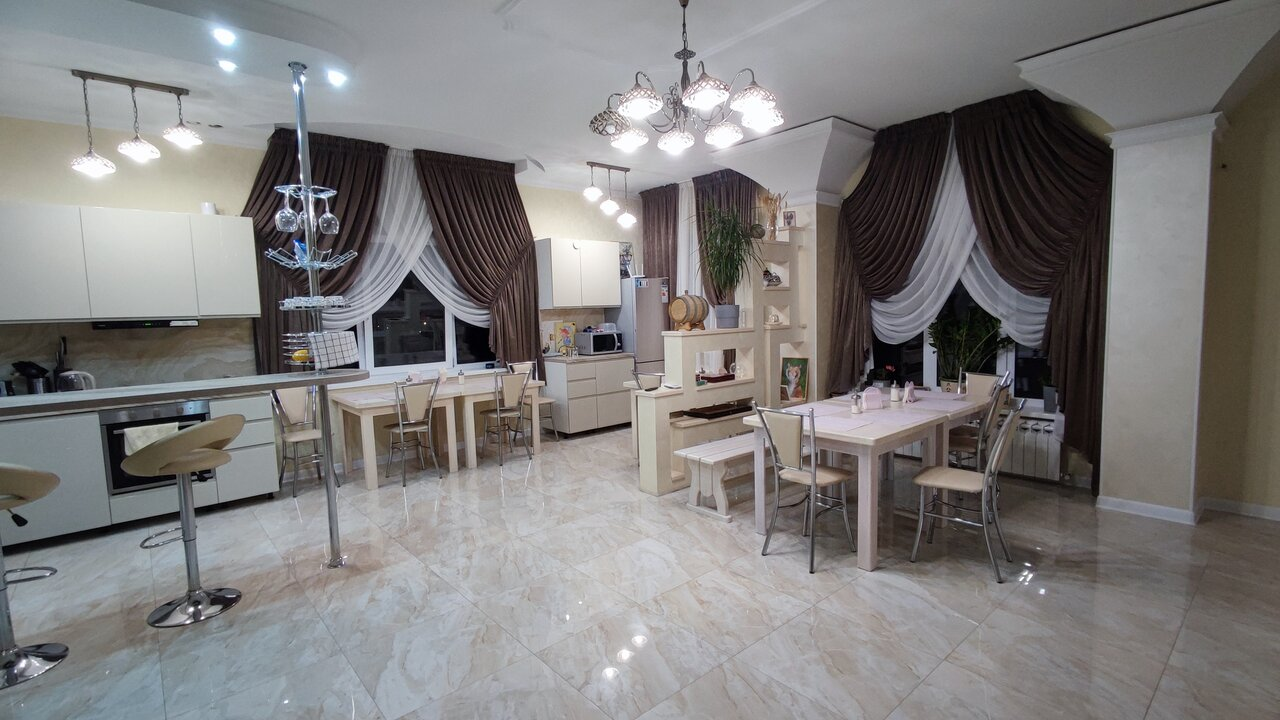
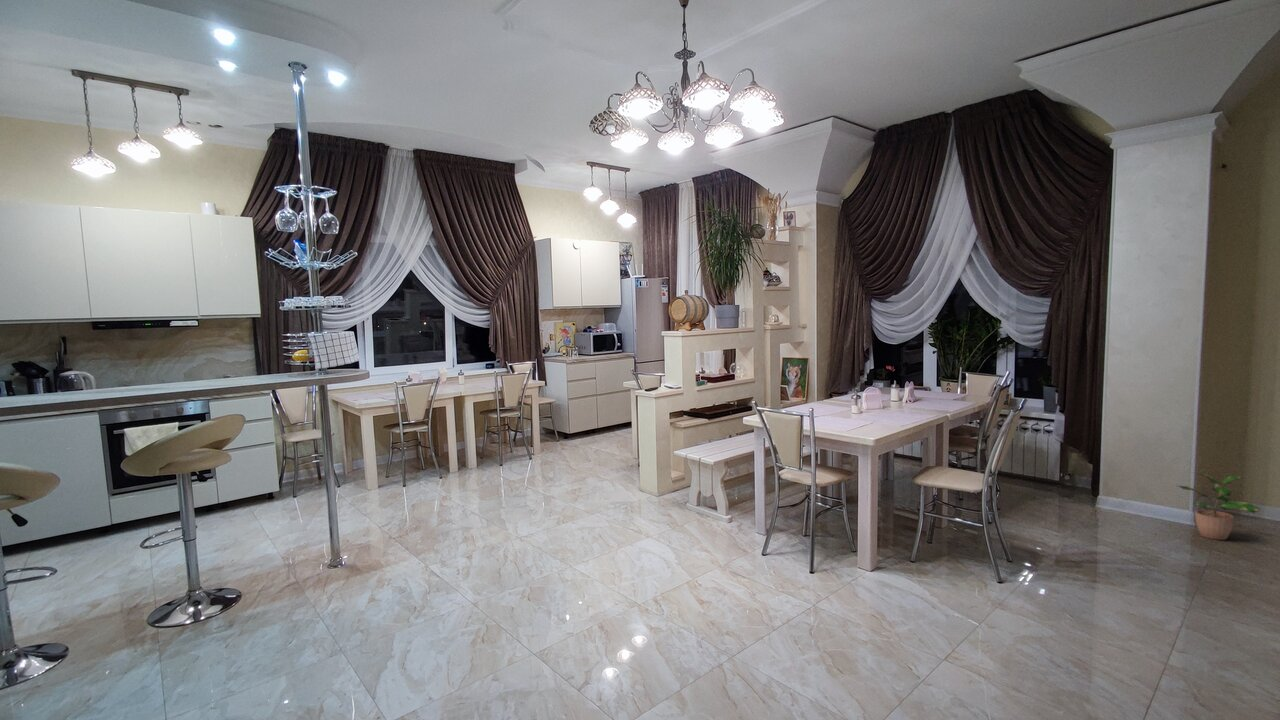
+ potted plant (1216, 504)
